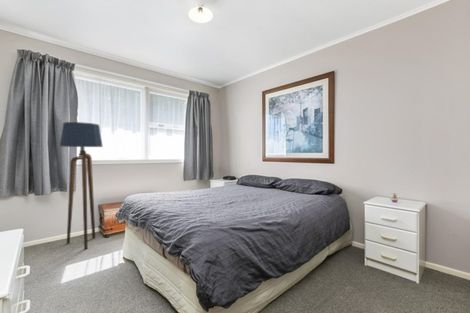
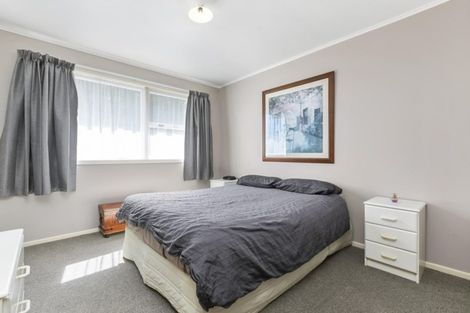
- floor lamp (82, 184)
